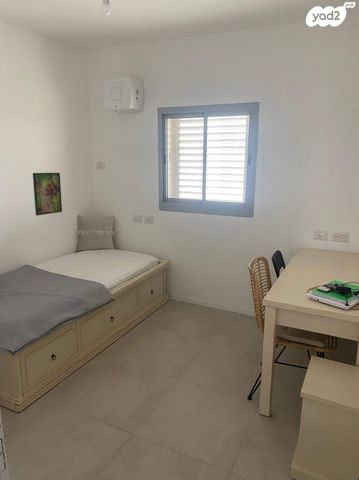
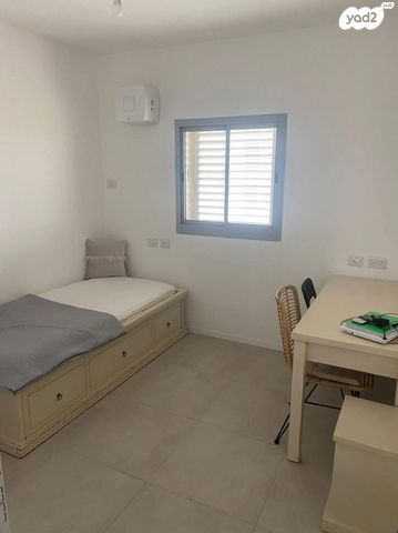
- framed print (48, 193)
